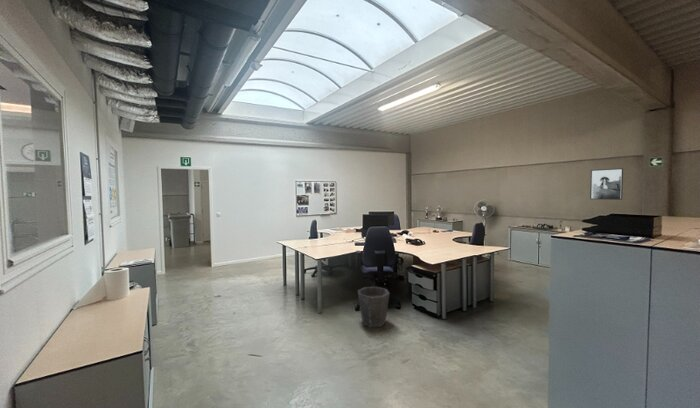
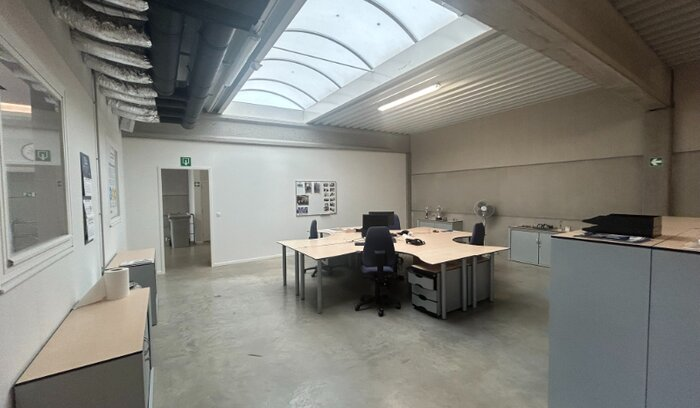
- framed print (606, 184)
- waste bin (373, 307)
